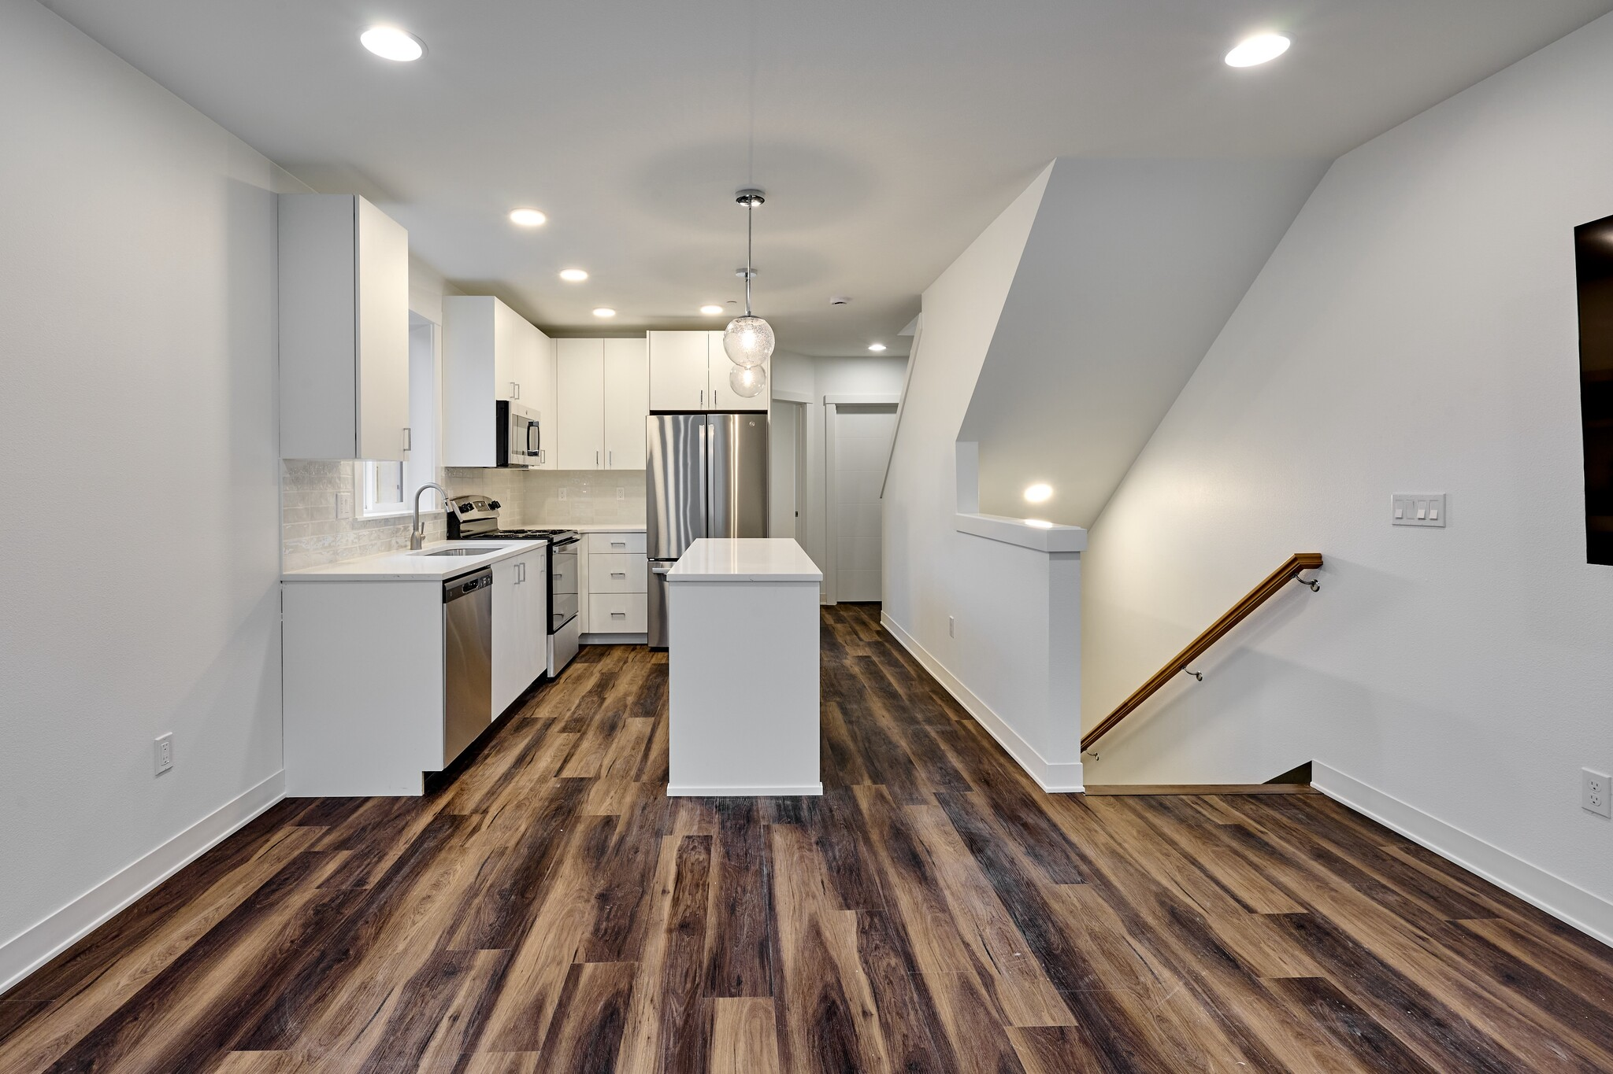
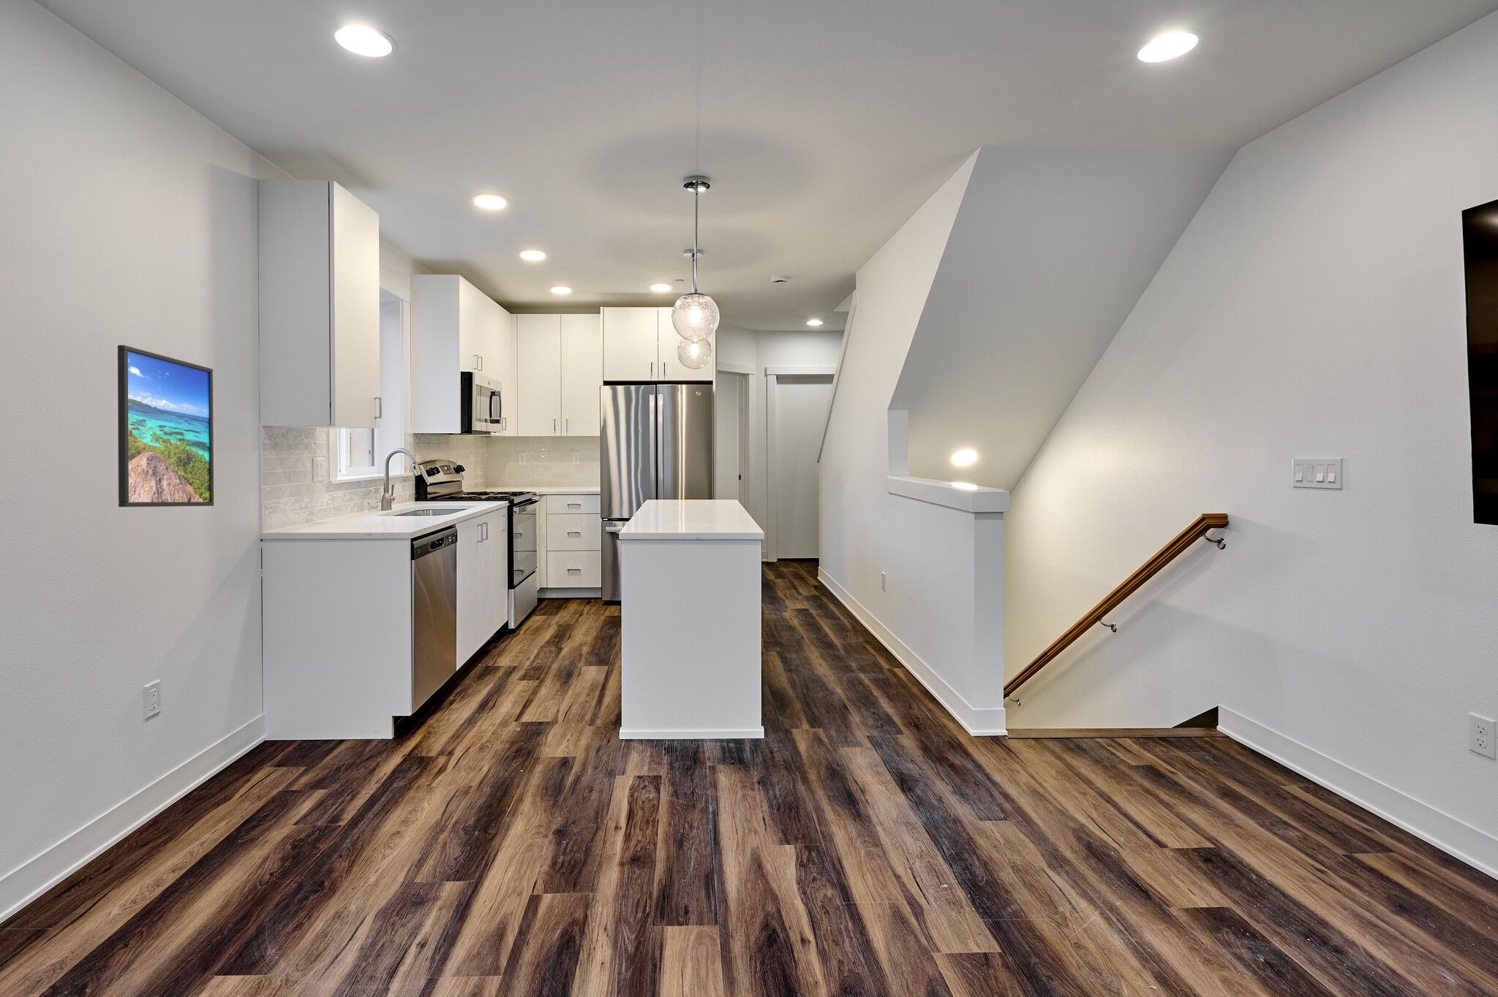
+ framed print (169, 432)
